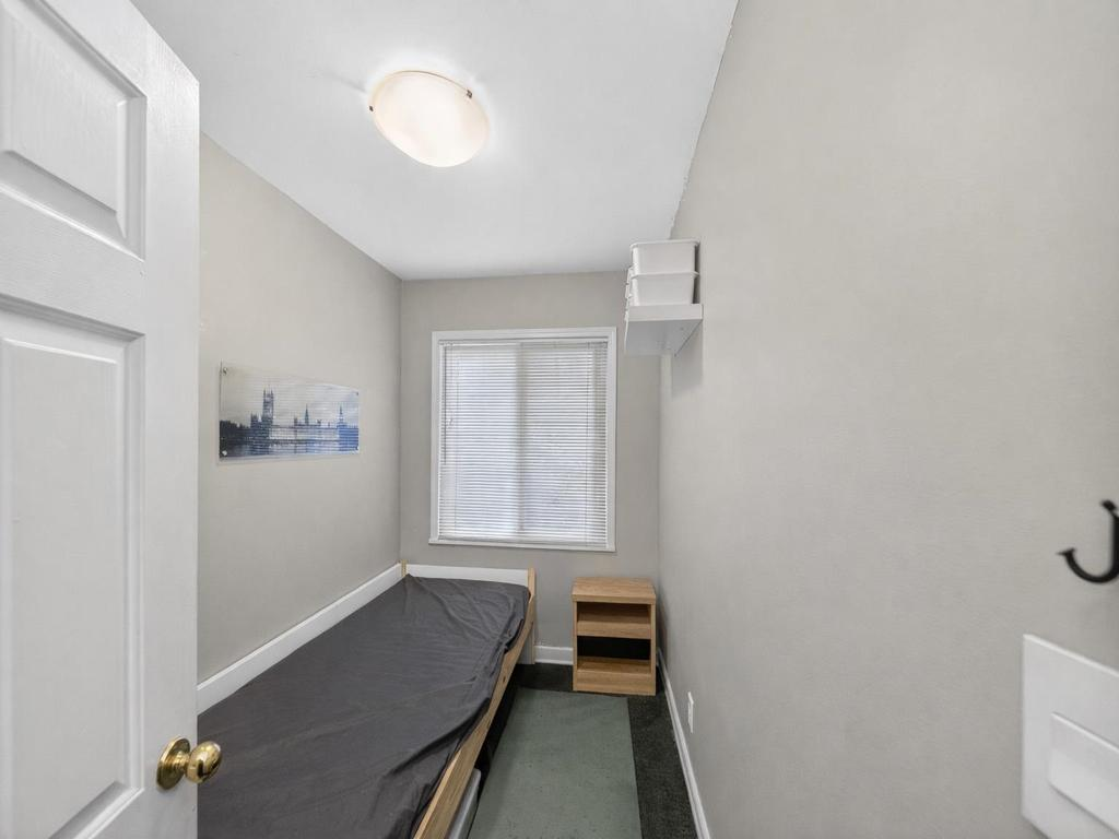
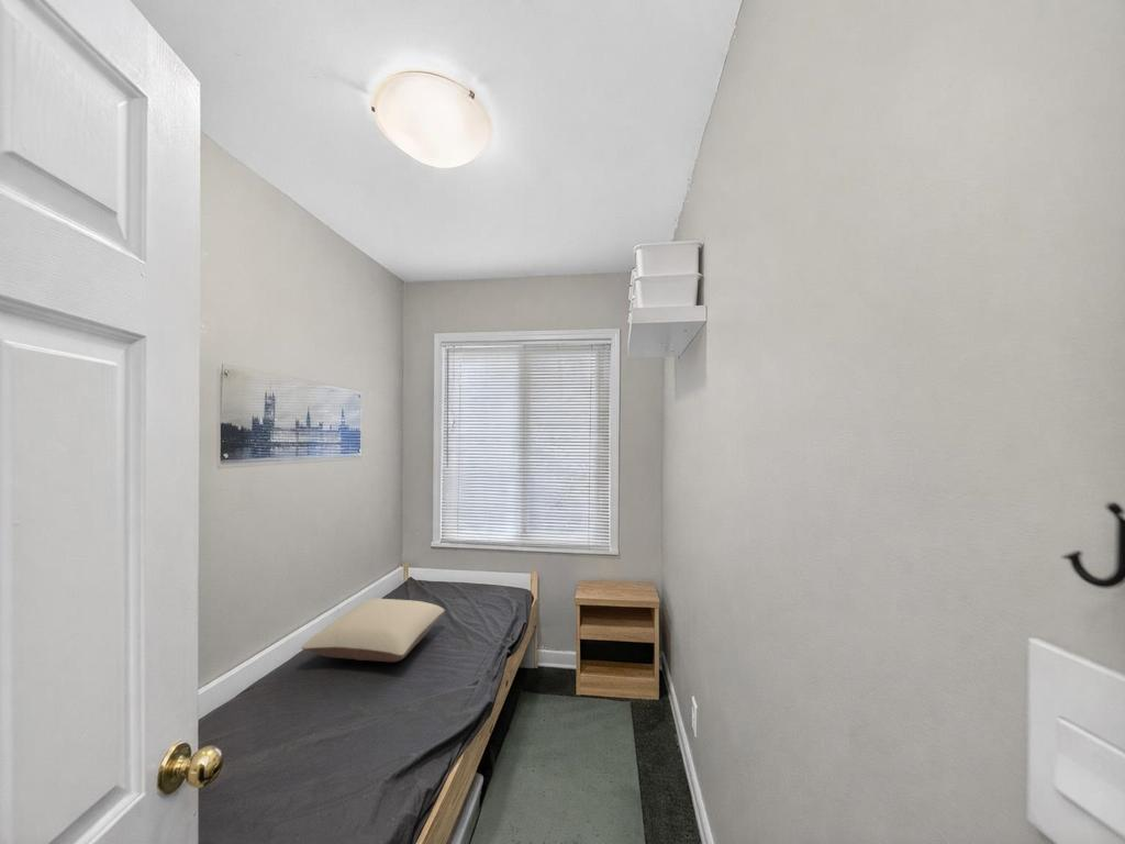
+ pillow (379, 629)
